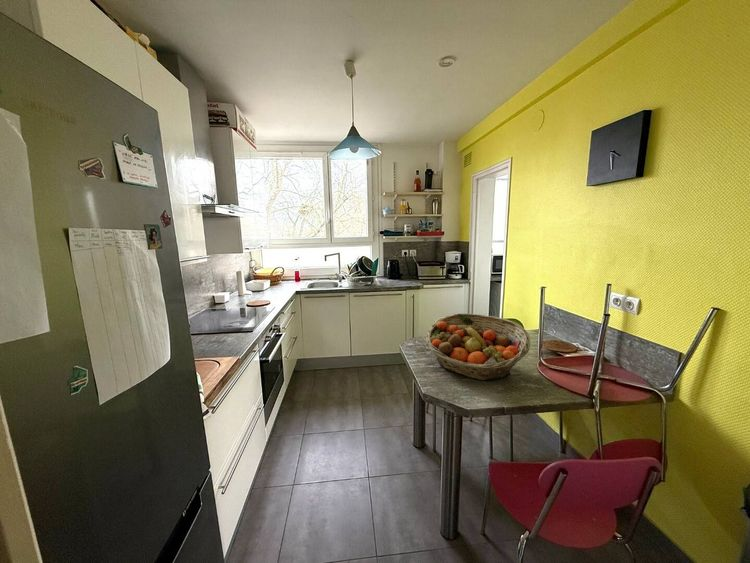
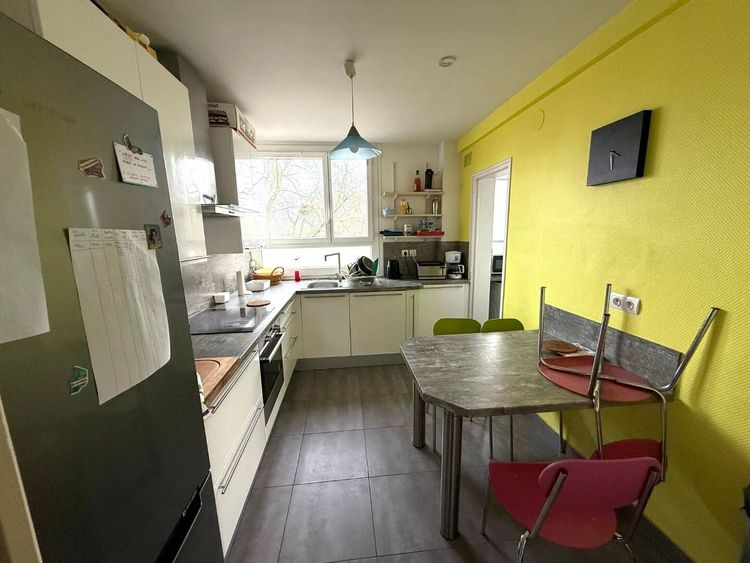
- fruit basket (474, 344)
